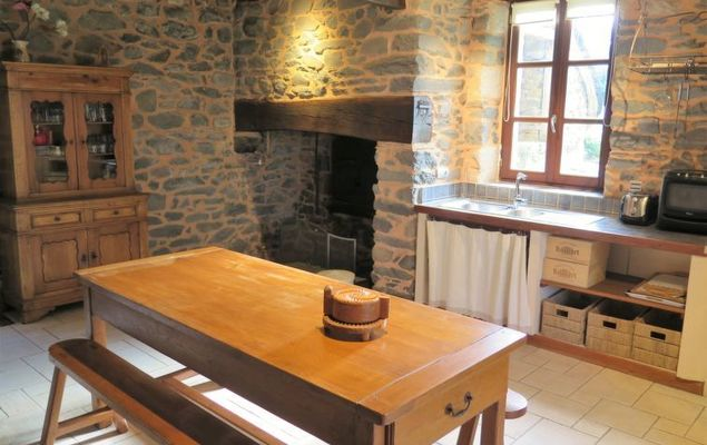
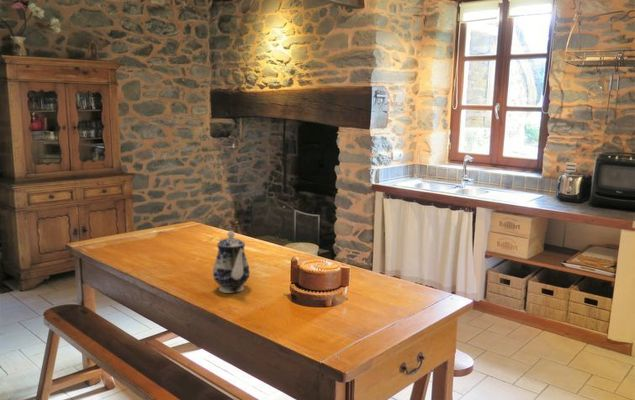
+ teapot (231, 260)
